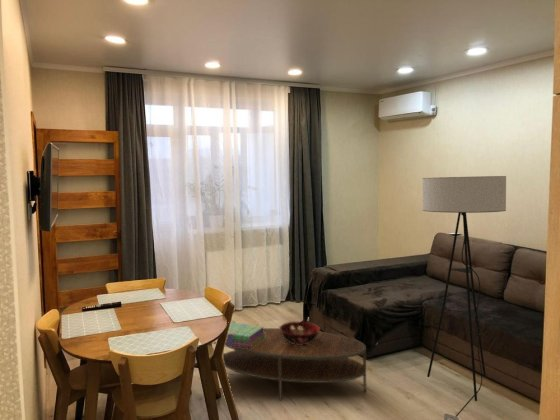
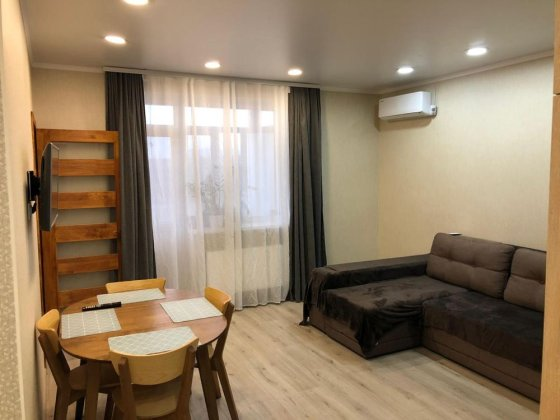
- coffee table (290, 362)
- floor lamp (447, 288)
- stack of books (238, 334)
- decorative bowl (299, 334)
